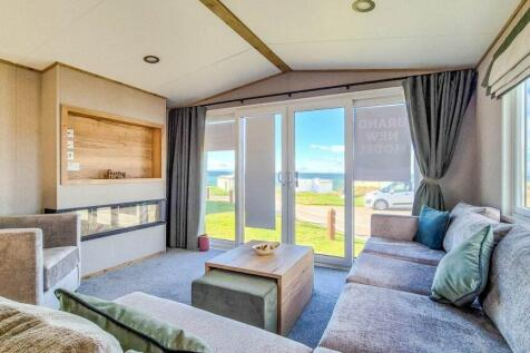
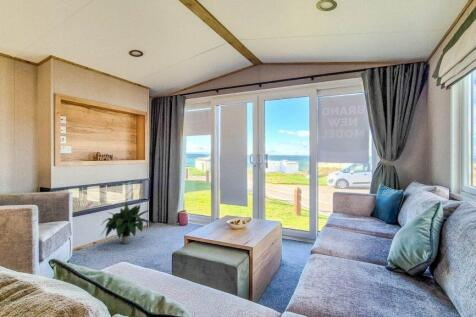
+ potted plant (127, 222)
